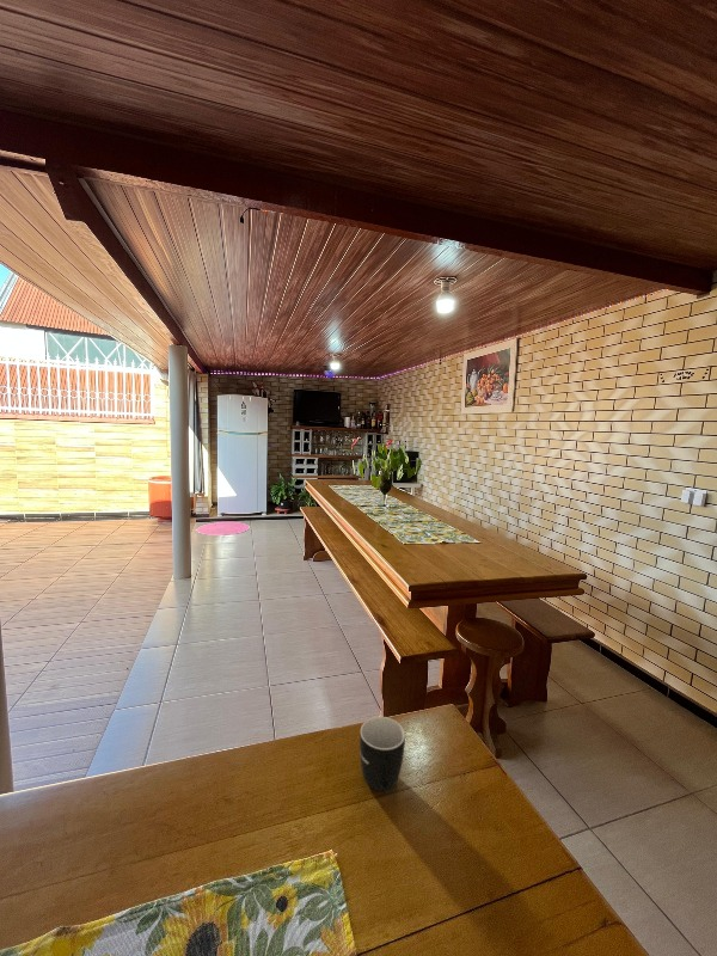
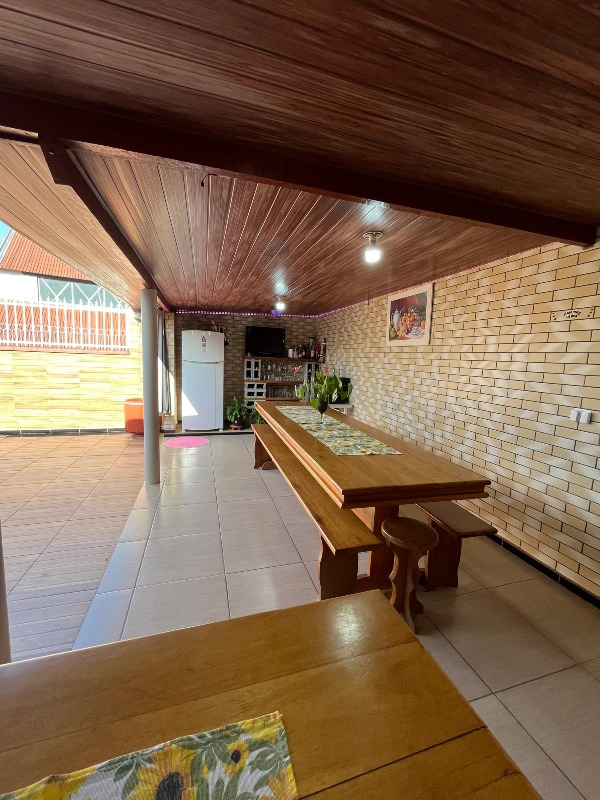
- mug (382, 761)
